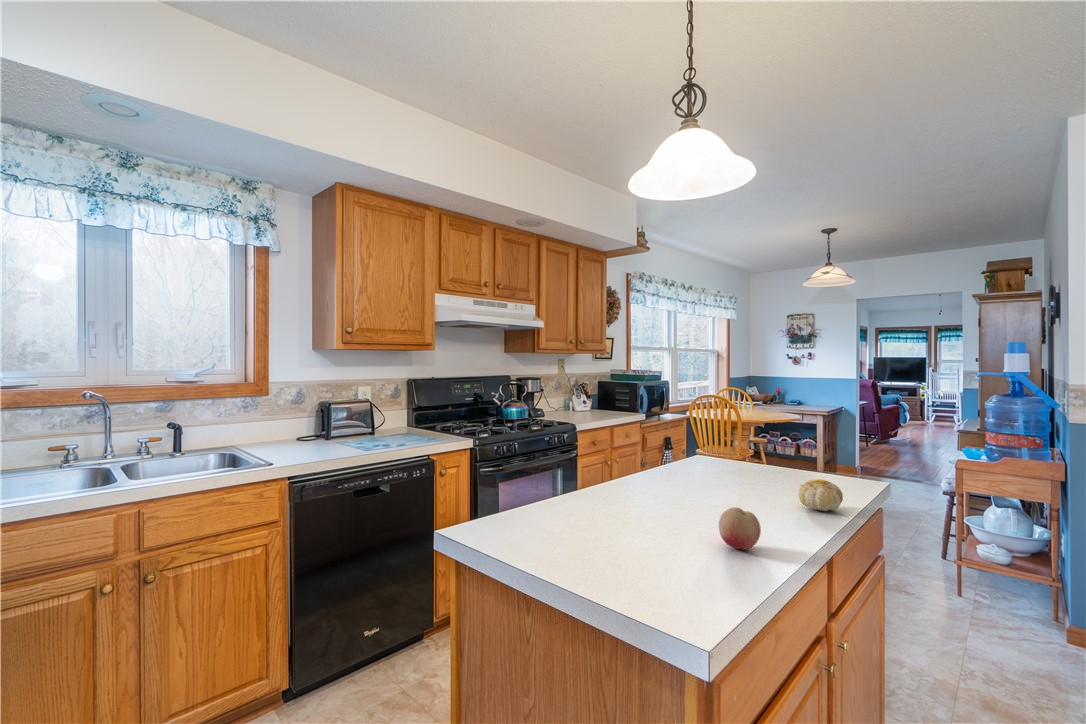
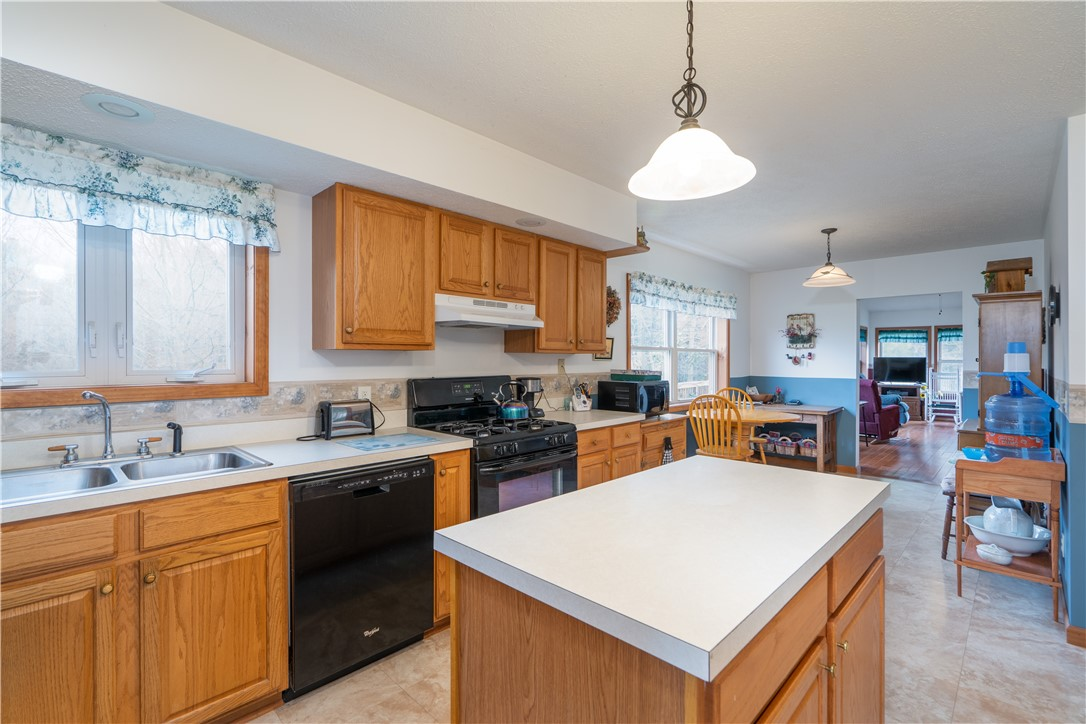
- fruit (739, 528)
- fruit (820, 494)
